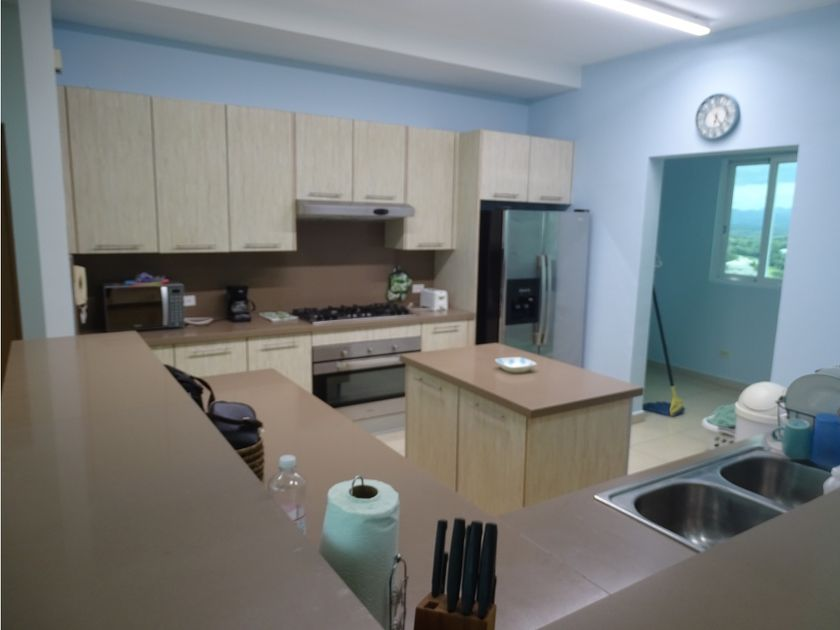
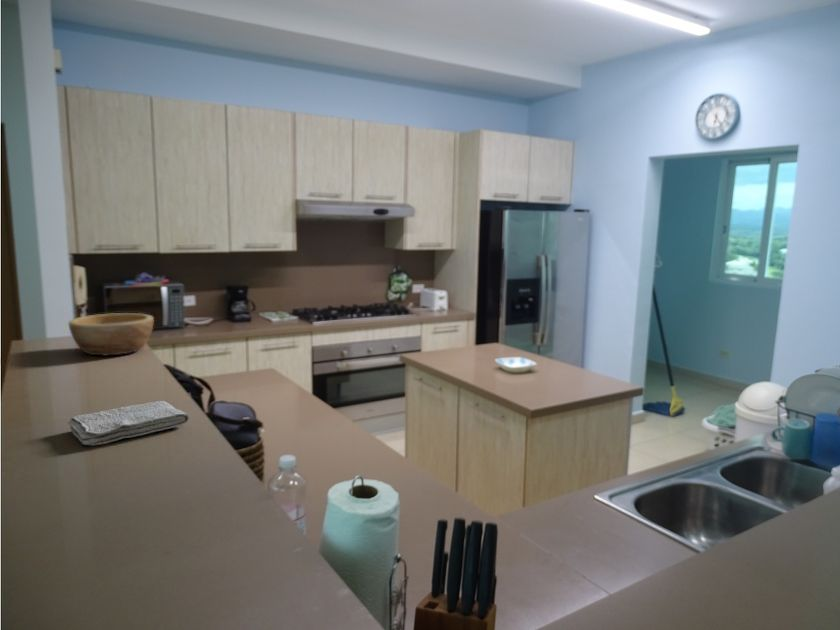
+ washcloth (128, 420)
+ bowl (113, 334)
